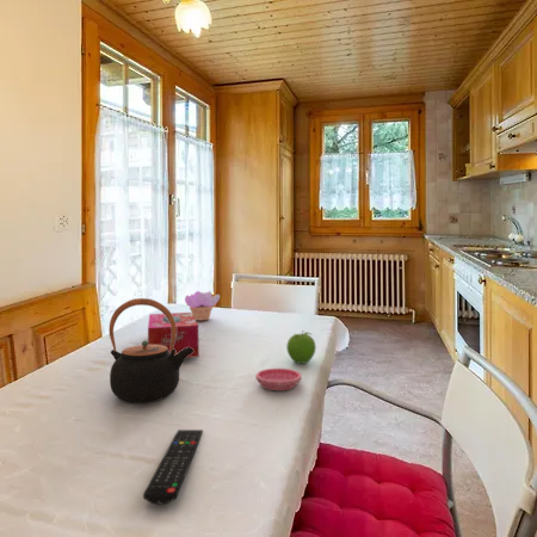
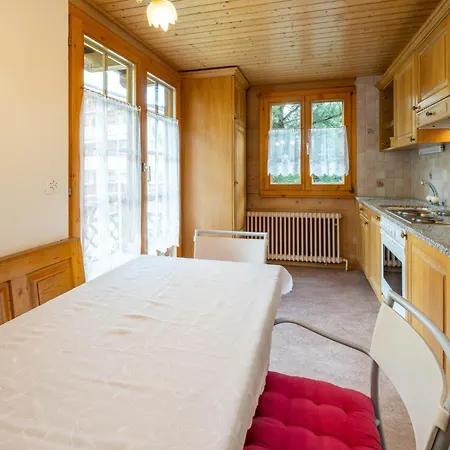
- fruit (301, 346)
- remote control (177, 461)
- succulent plant (203, 304)
- saucer (278, 379)
- teapot (150, 346)
- tissue box (171, 333)
